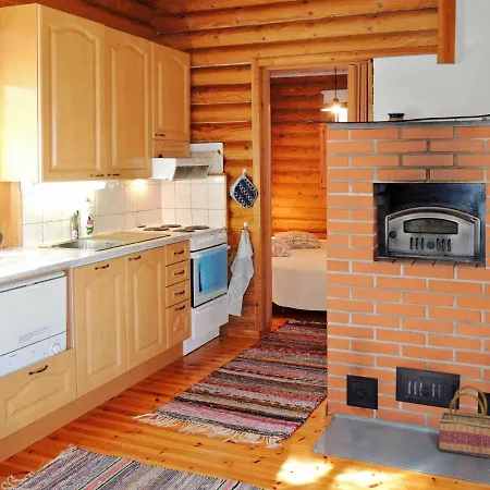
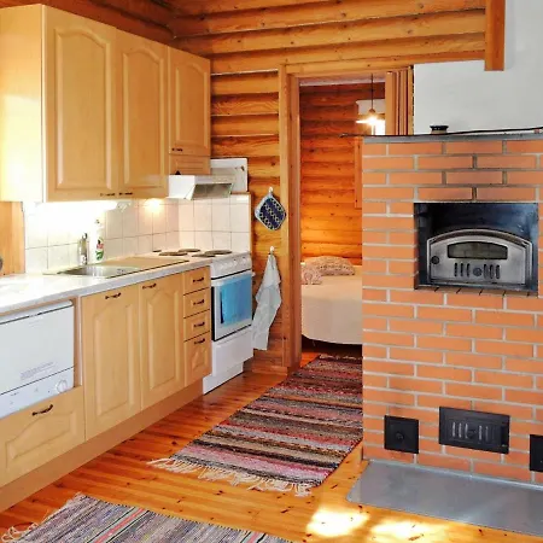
- basket (468, 419)
